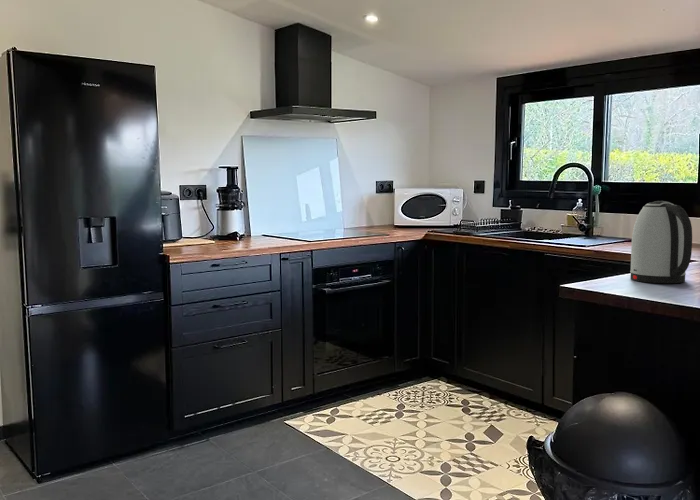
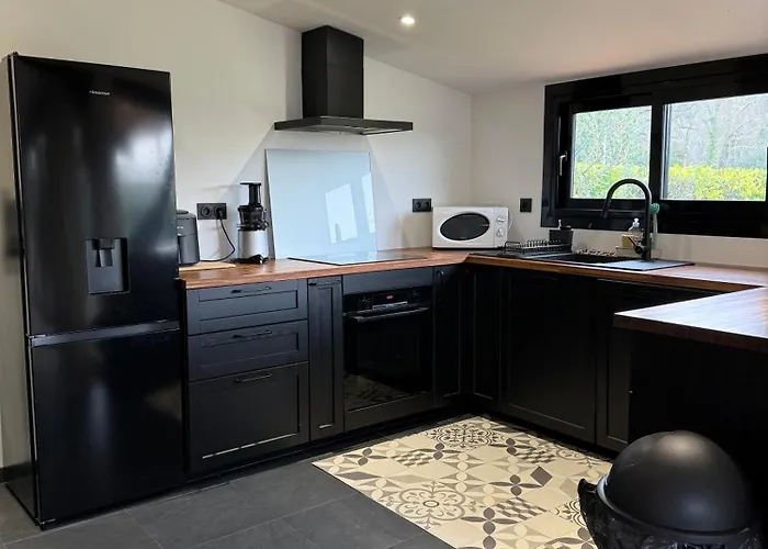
- kettle (664, 241)
